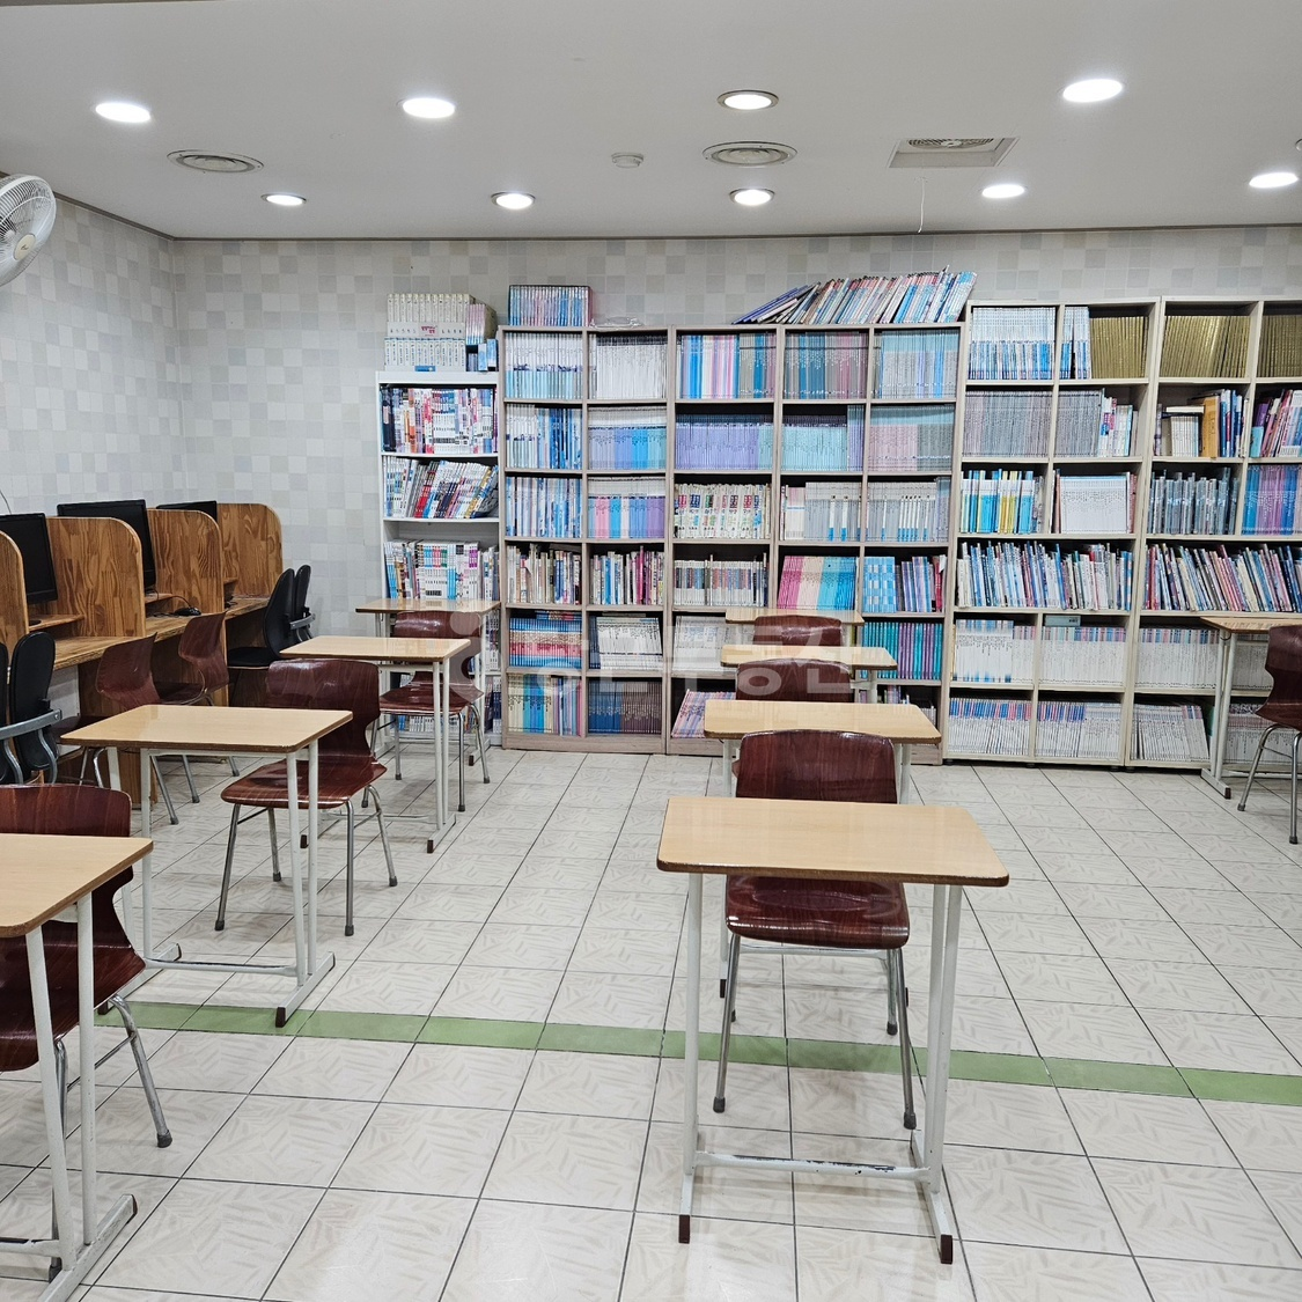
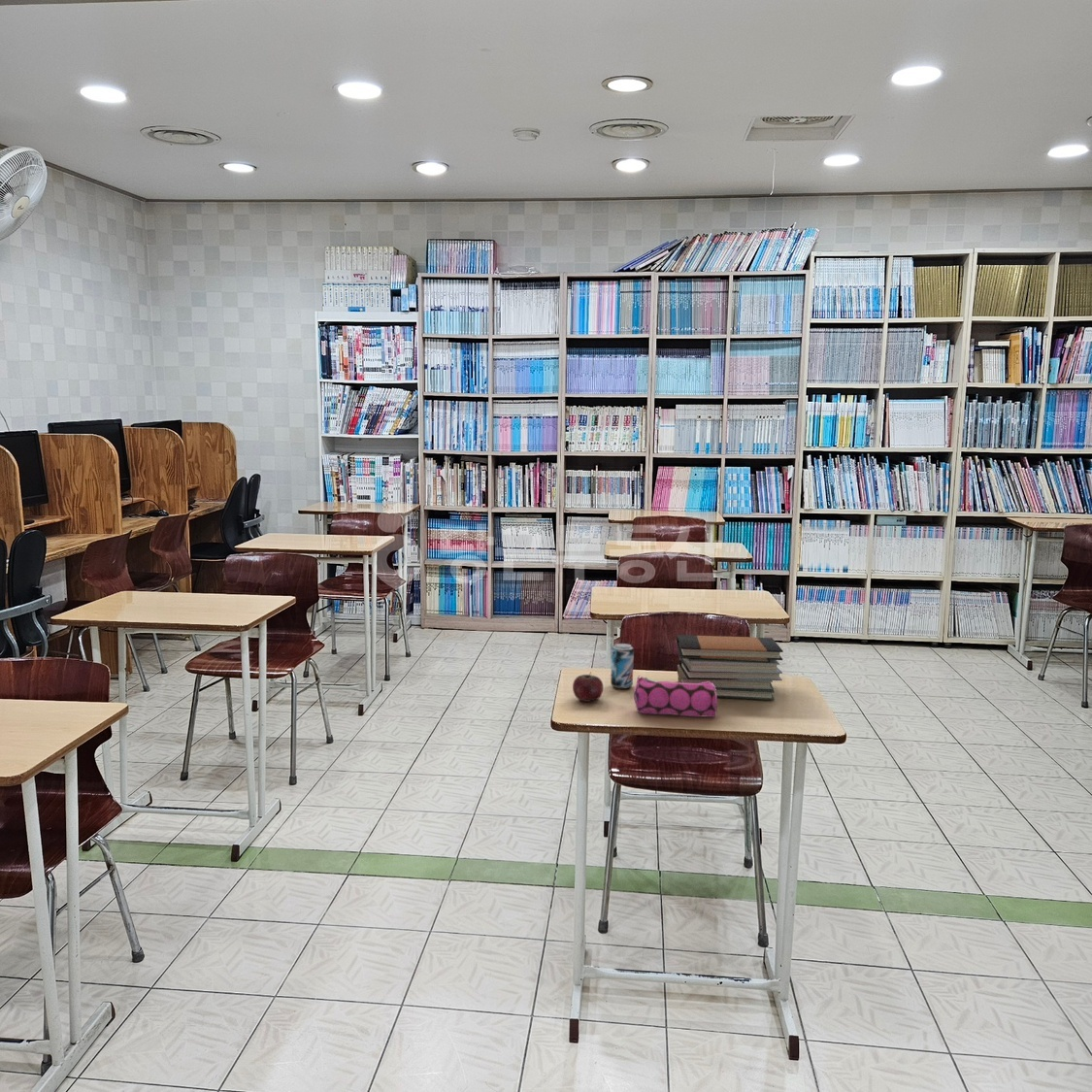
+ beer can (622, 666)
+ pencil case (676, 695)
+ apple (587, 685)
+ book stack (727, 666)
